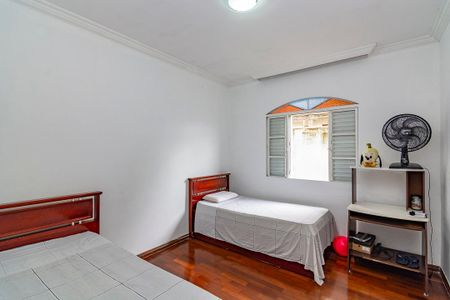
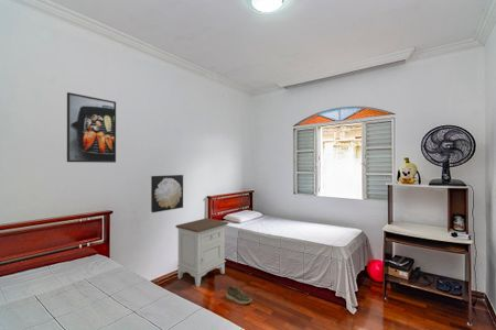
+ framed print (93, 130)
+ shoe (238, 293)
+ wall art (168, 193)
+ nightstand (203, 250)
